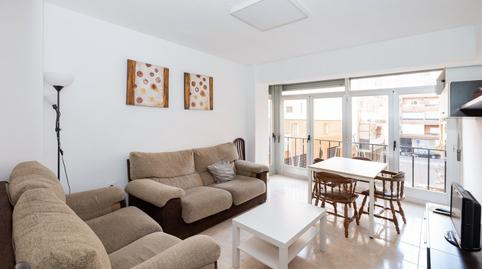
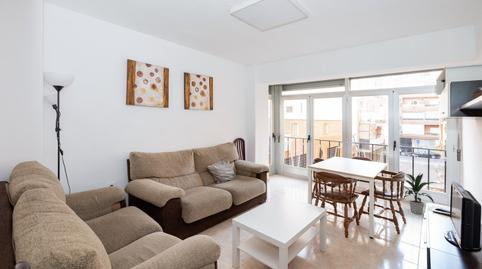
+ indoor plant (414, 191)
